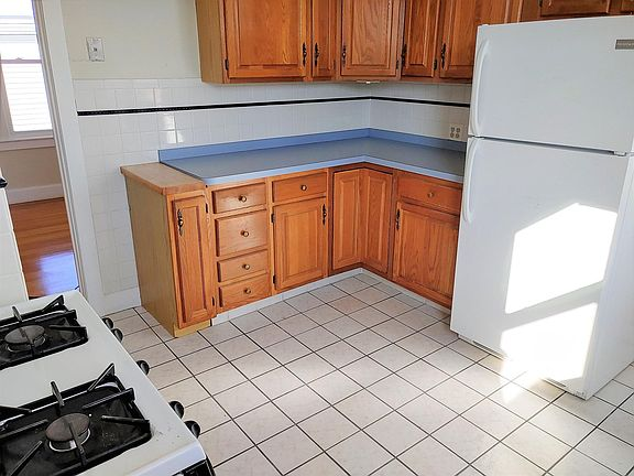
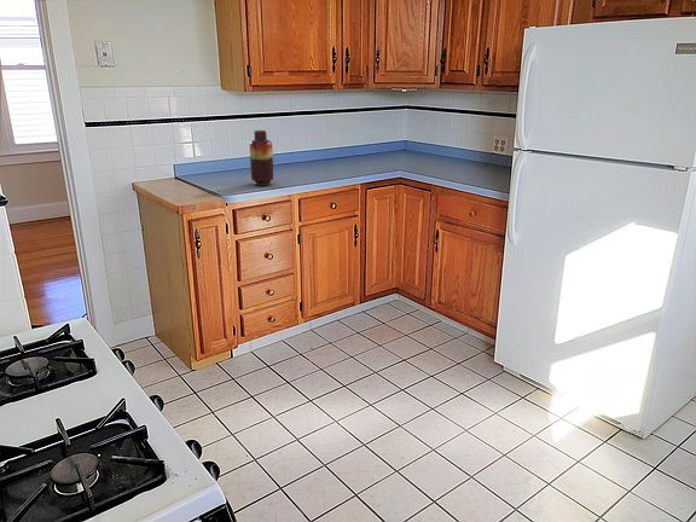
+ vase (261, 157)
